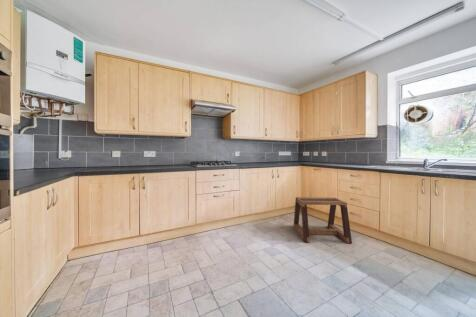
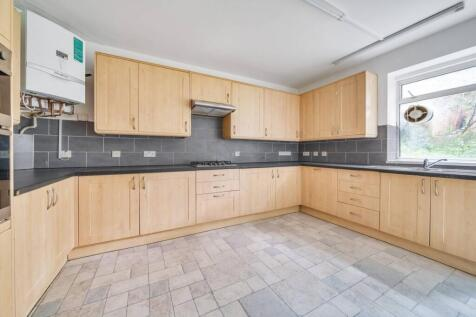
- stool (328, 219)
